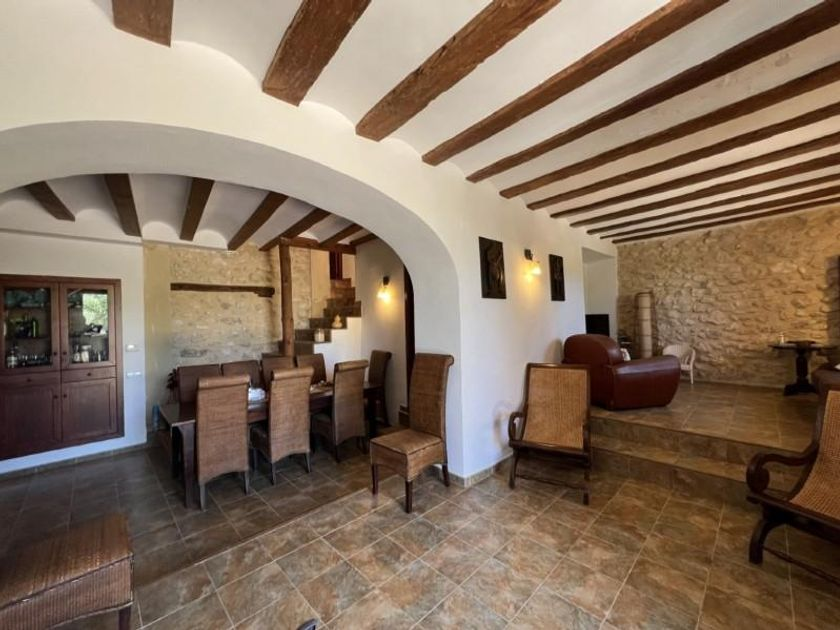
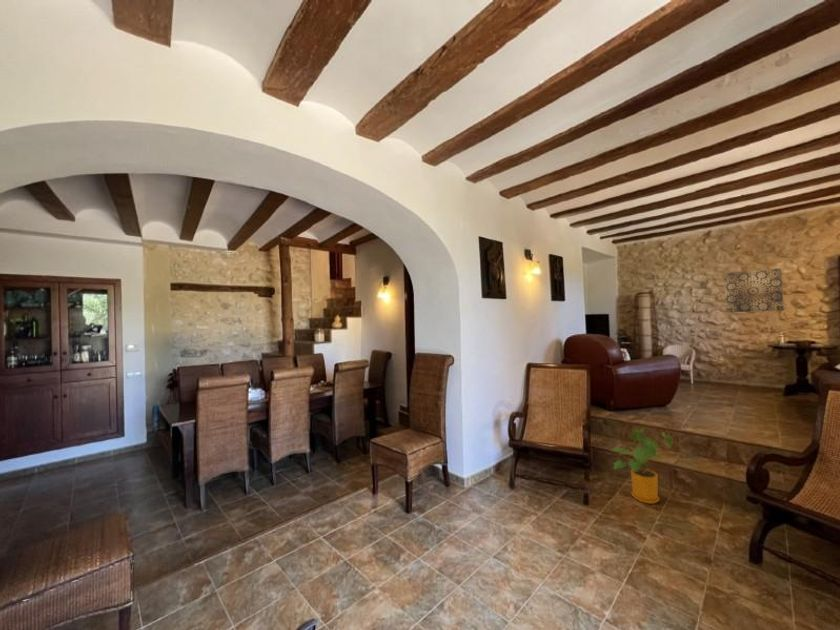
+ house plant (642, 465)
+ wall art (752, 291)
